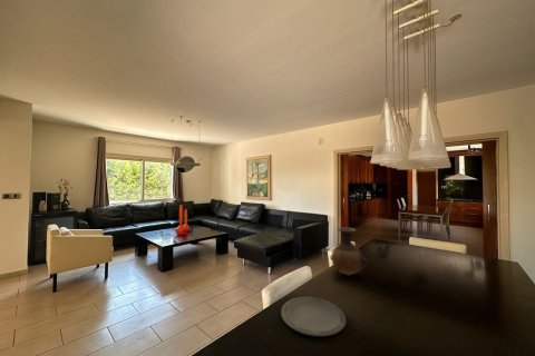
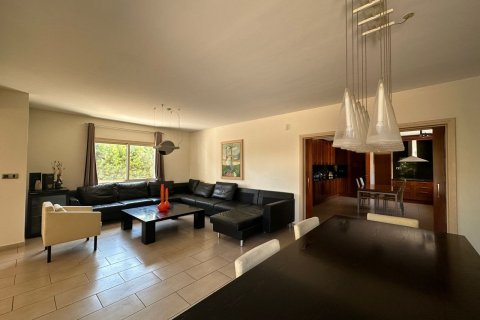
- vase (347, 251)
- plate (312, 315)
